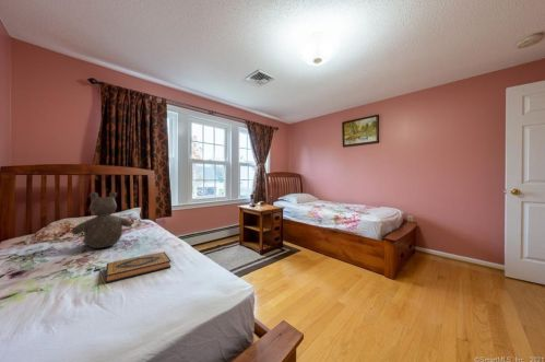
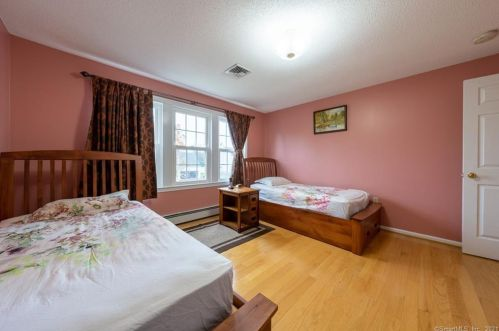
- hardback book (139, 265)
- teddy bear (103, 218)
